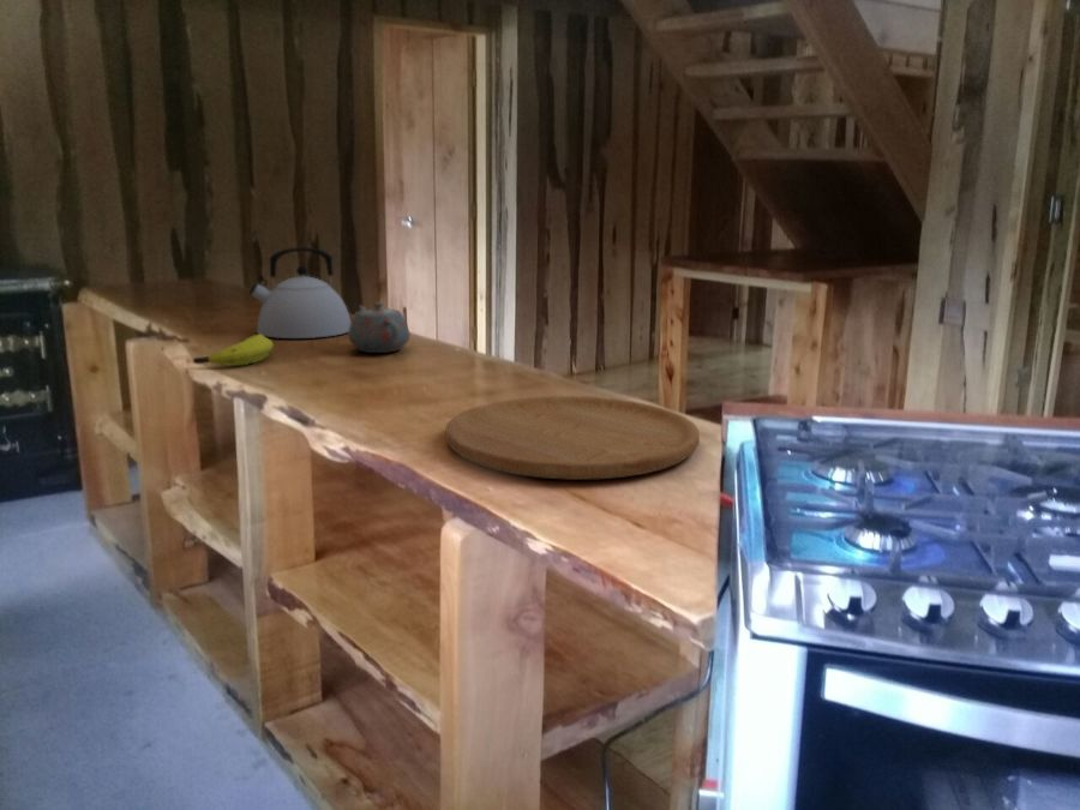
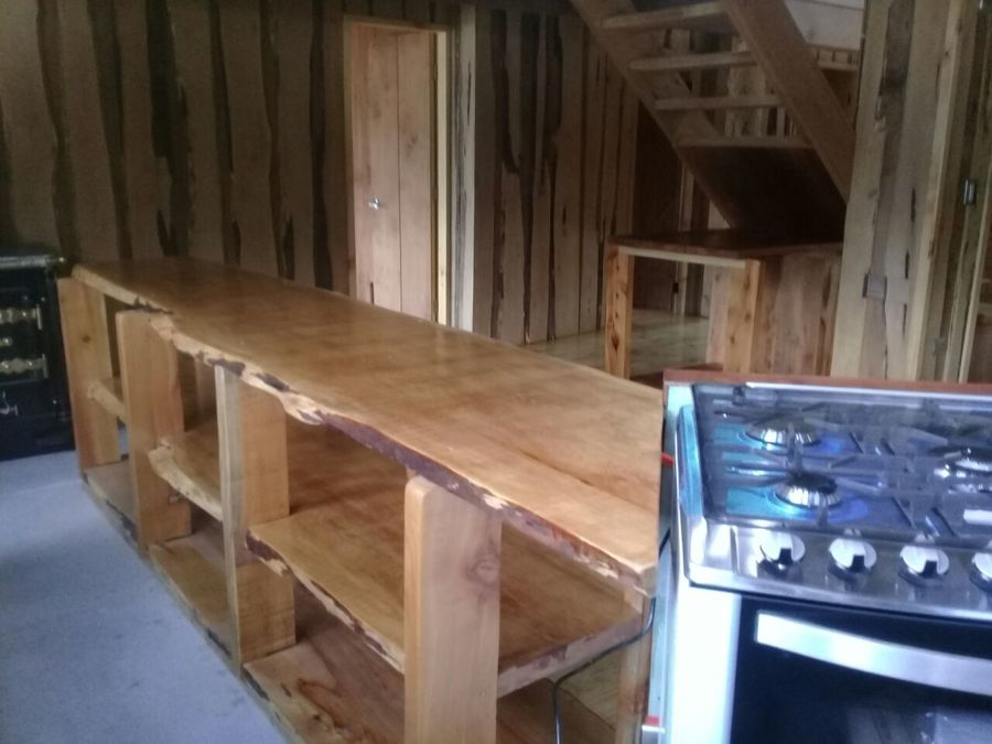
- teapot (377, 325)
- banana (233, 347)
- kettle (300, 289)
- cutting board (571, 433)
